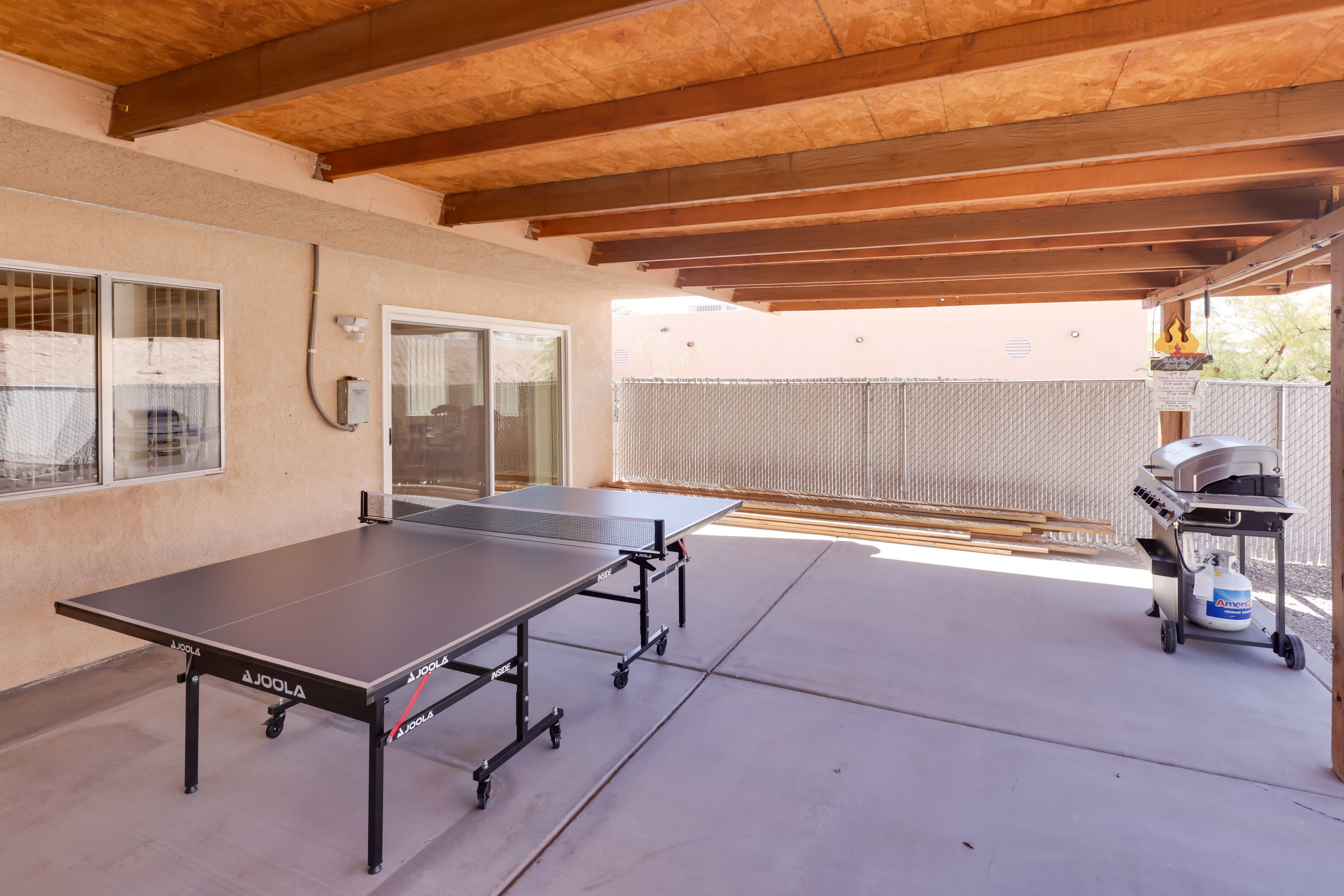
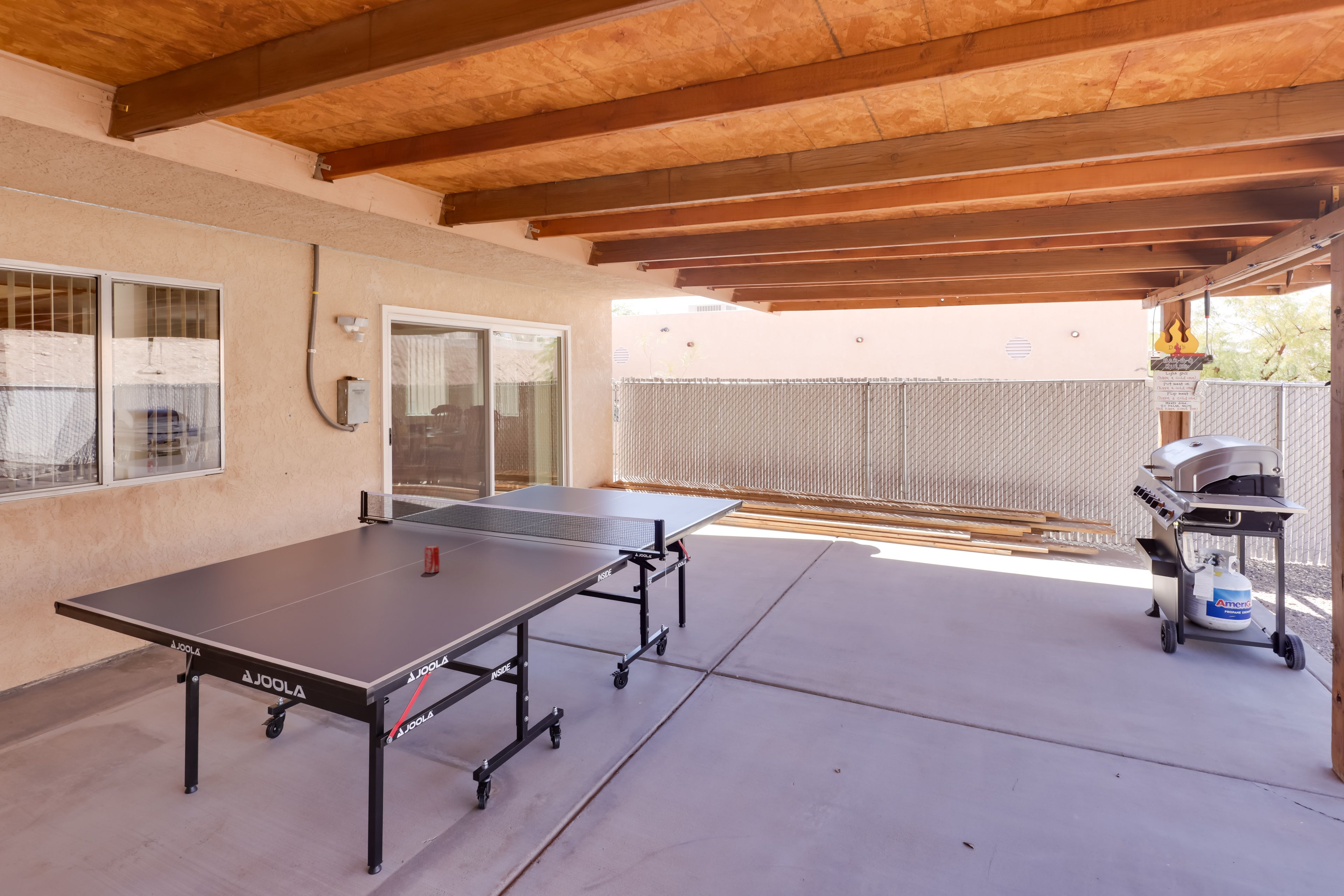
+ beverage can (432, 559)
